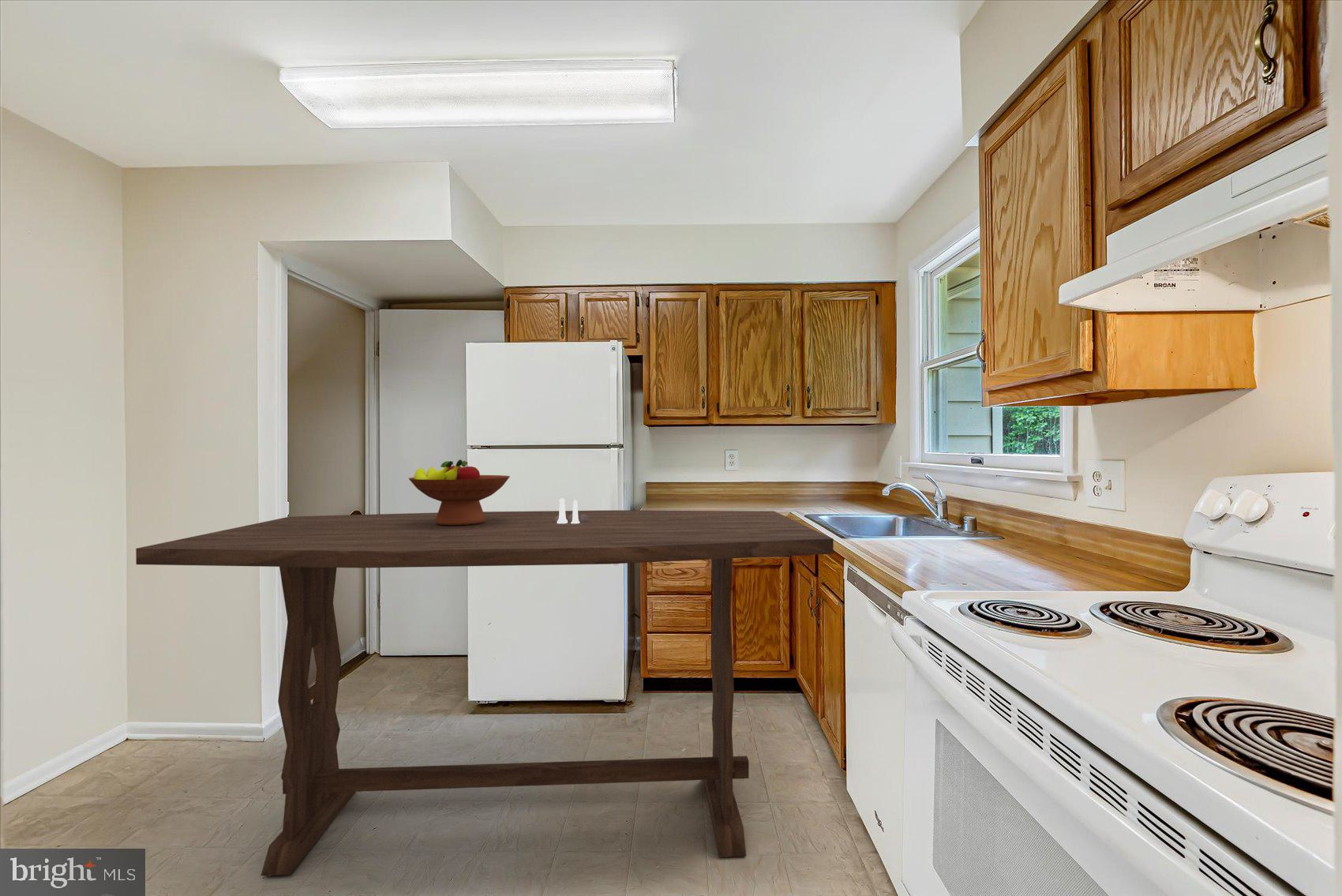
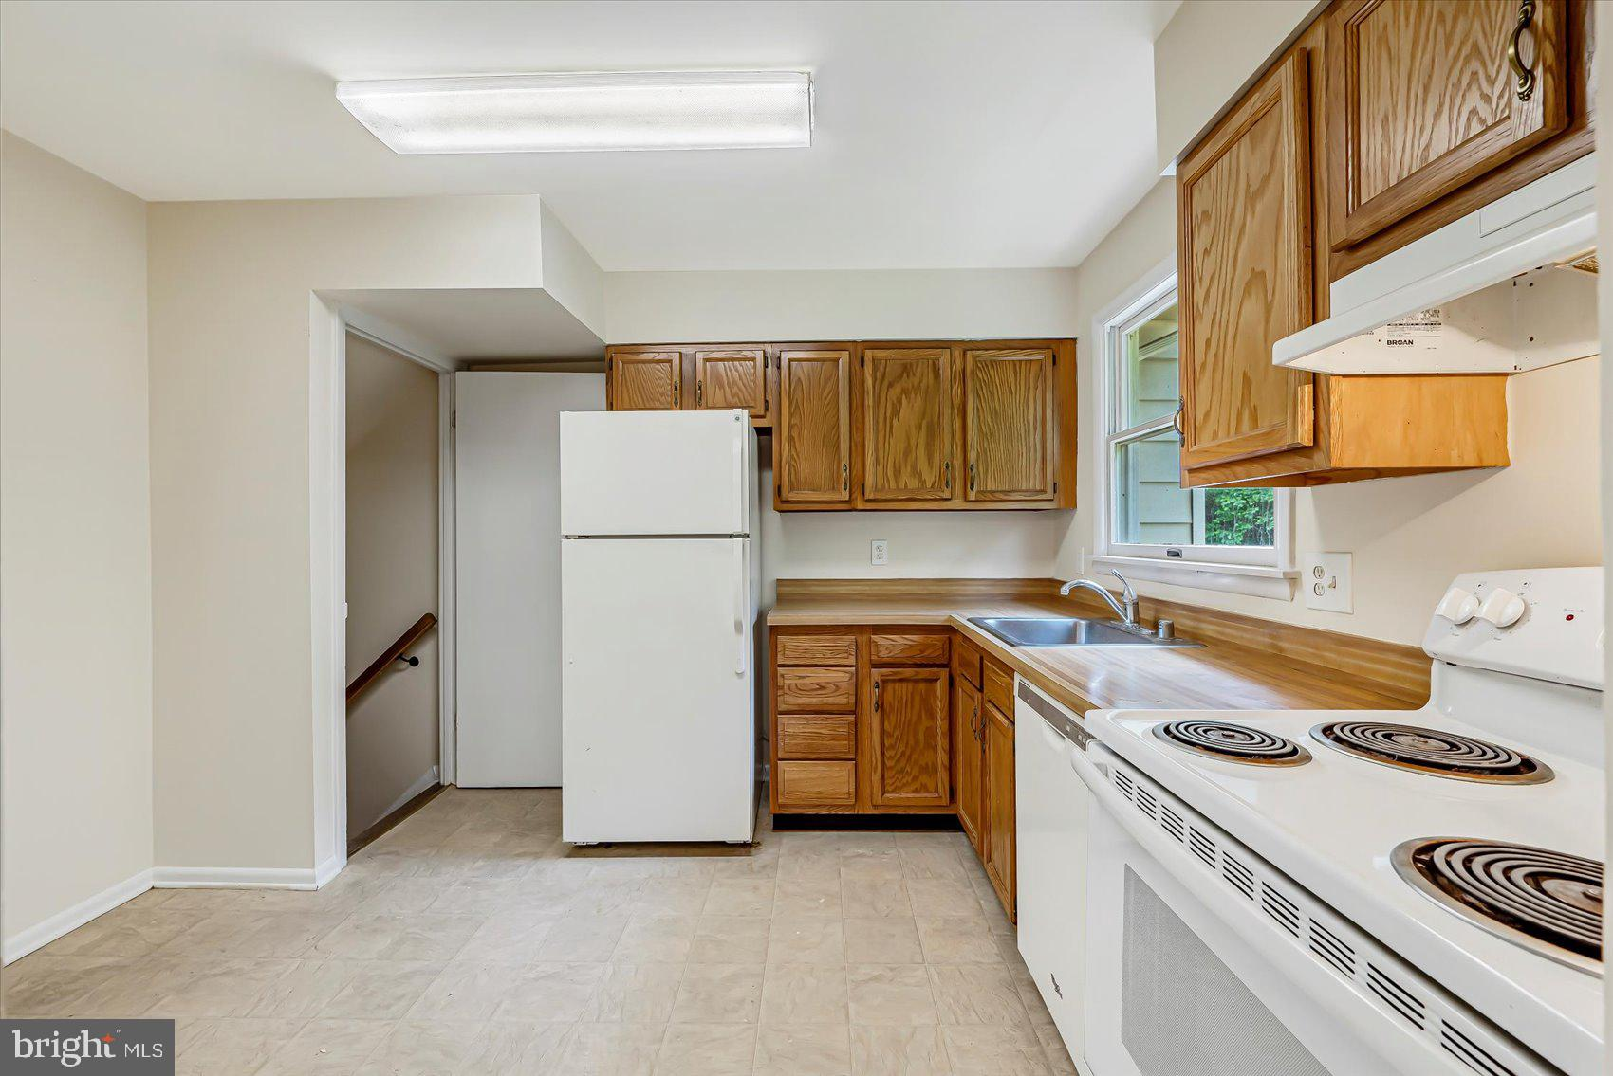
- dining table (523, 763)
- salt and pepper shaker set (564, 509)
- fruit bowl (460, 490)
